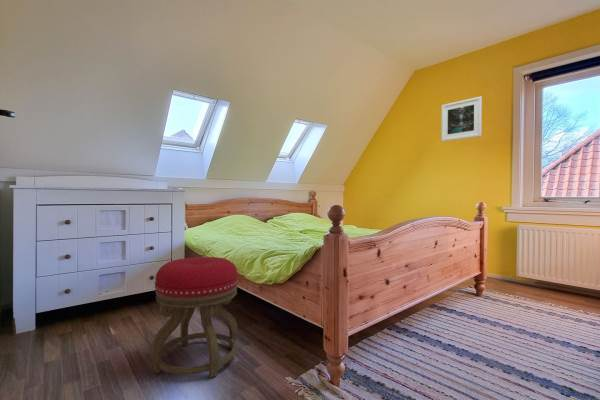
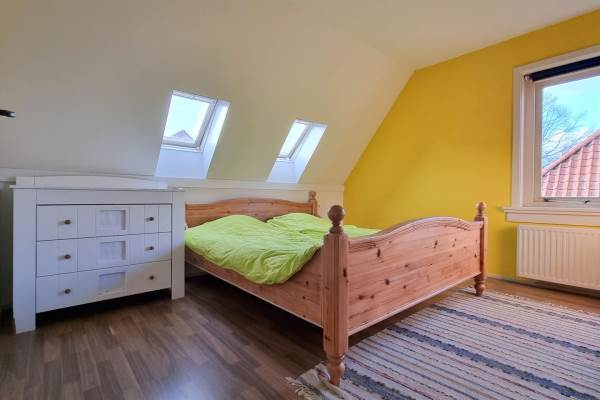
- stool (200, 310)
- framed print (460, 119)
